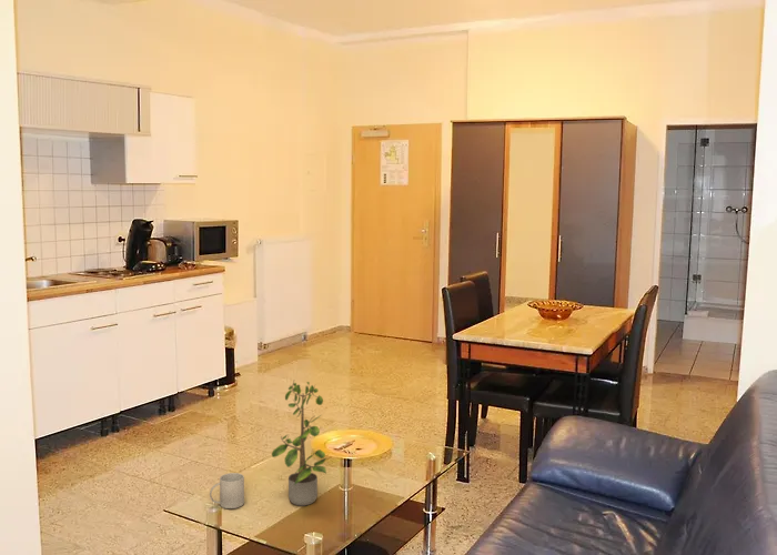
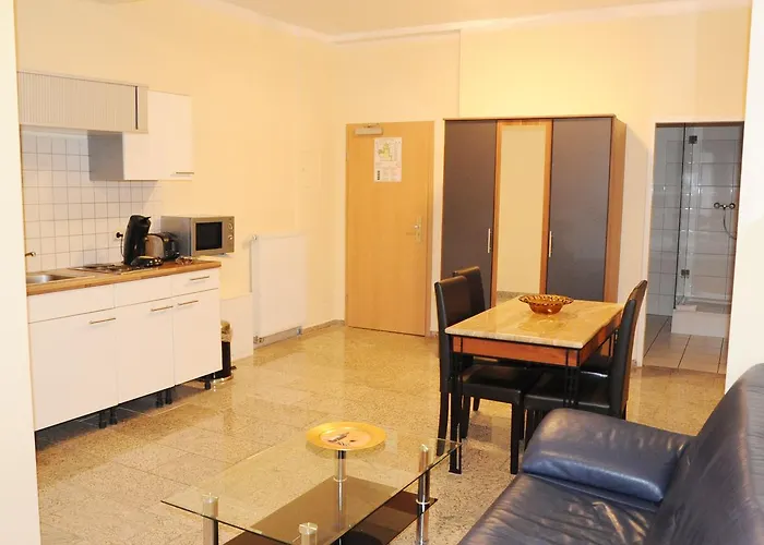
- potted plant (303, 444)
- mug (226, 491)
